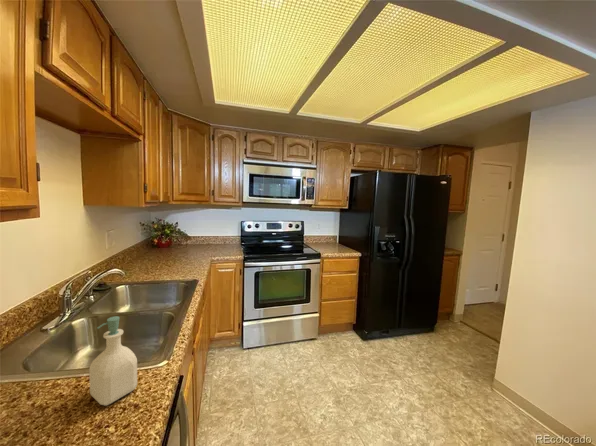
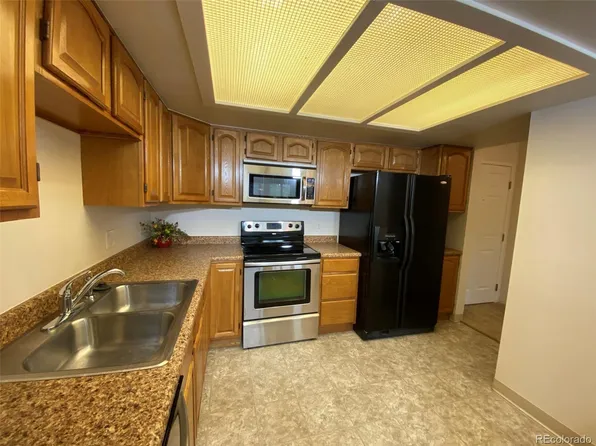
- soap bottle (113, 355)
